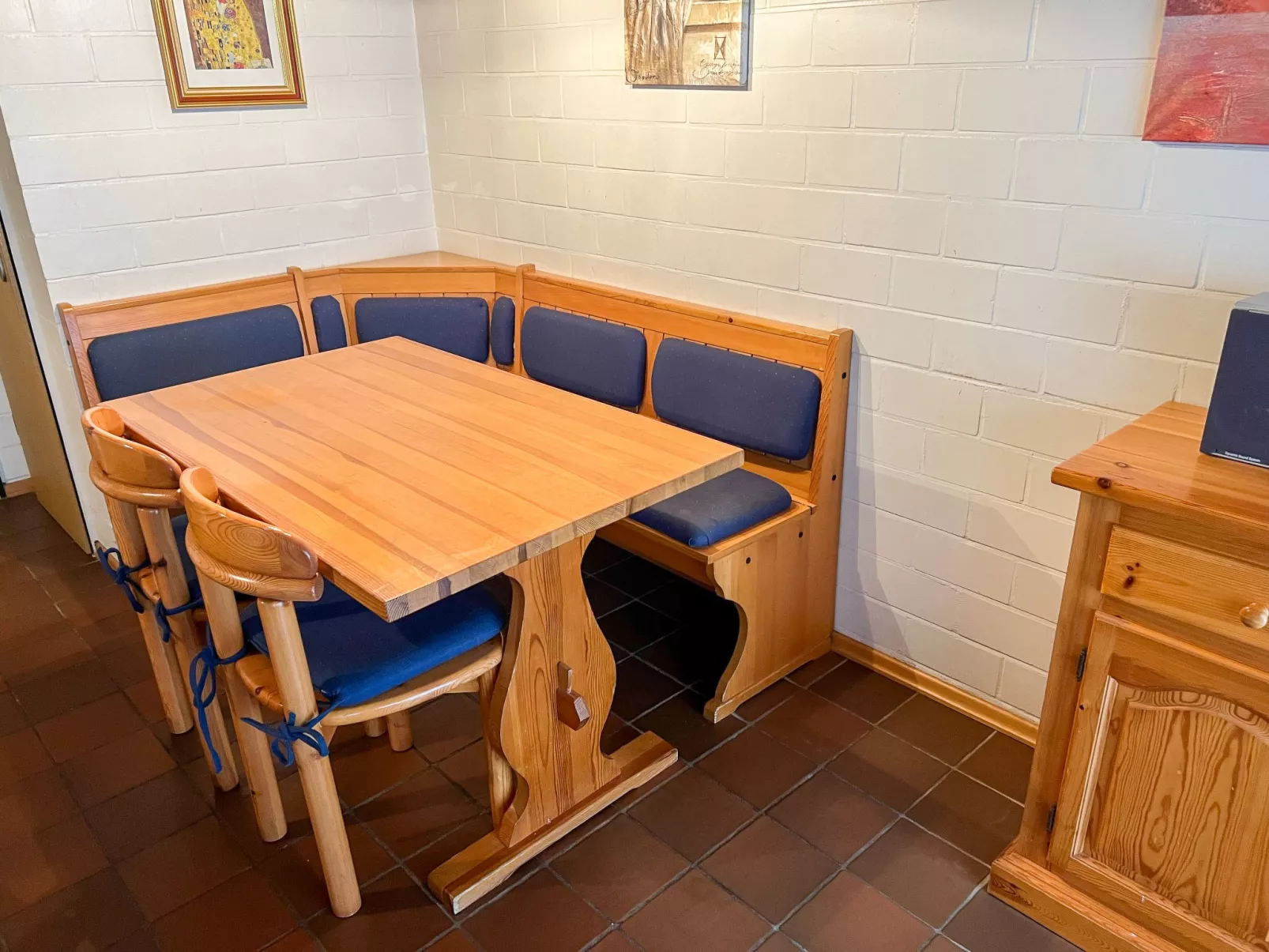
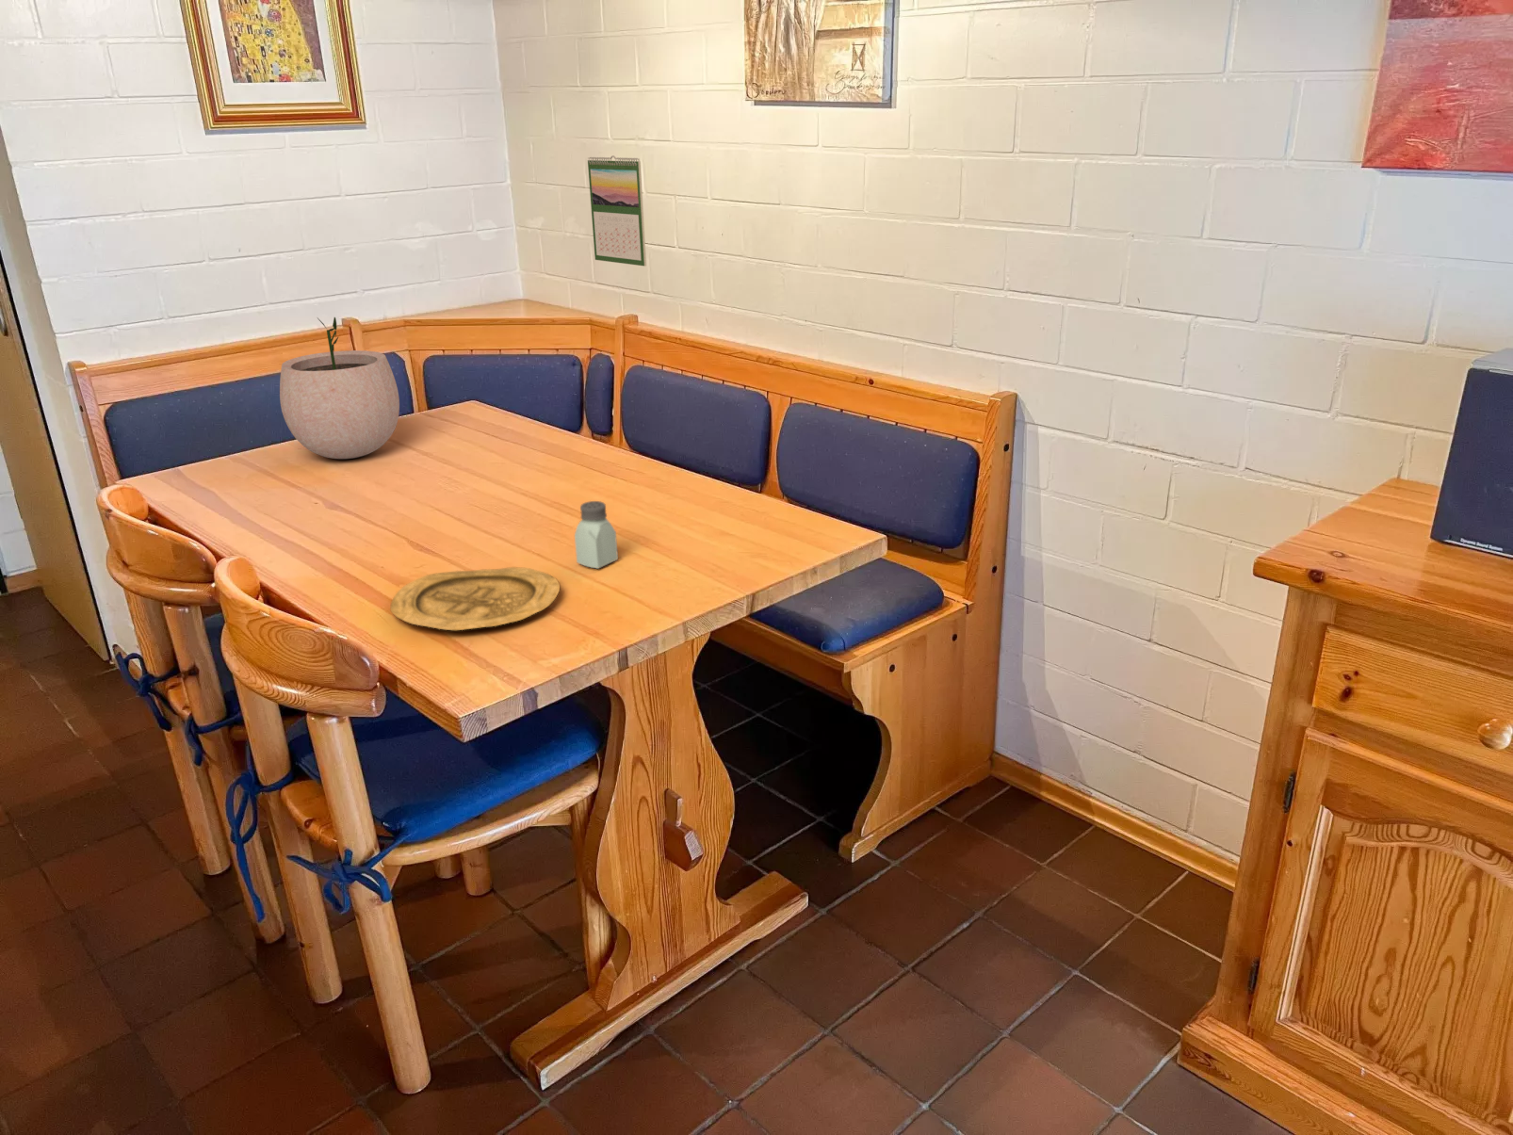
+ plant pot (339, 387)
+ calendar (616, 210)
+ saltshaker (595, 533)
+ plate (476, 597)
